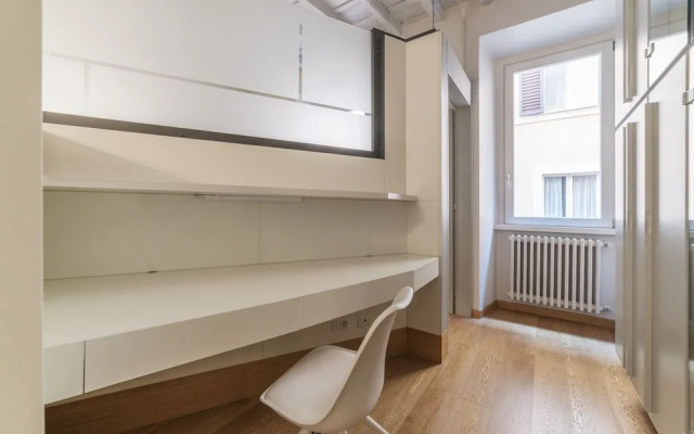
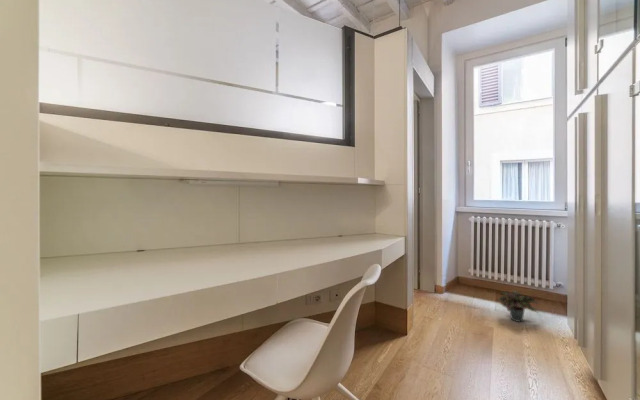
+ potted plant (517, 306)
